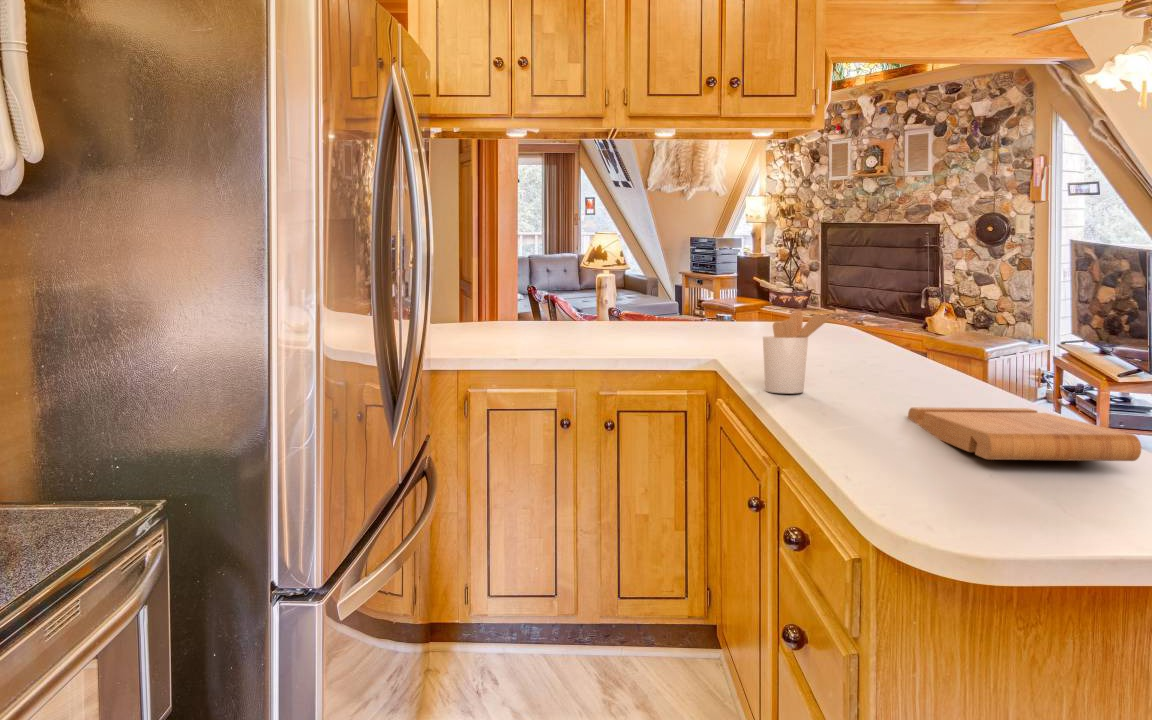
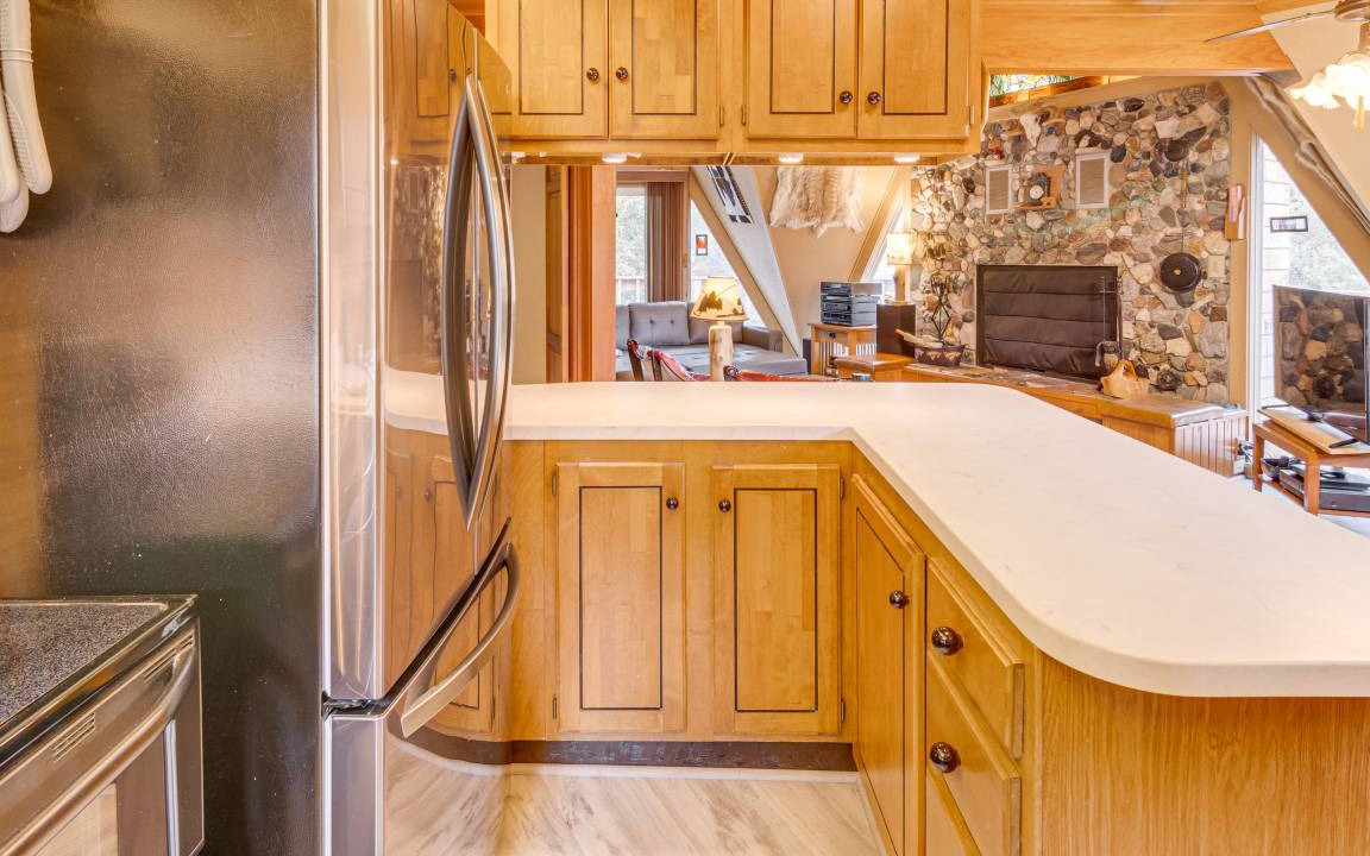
- utensil holder (796, 351)
- cutting board (1008, 431)
